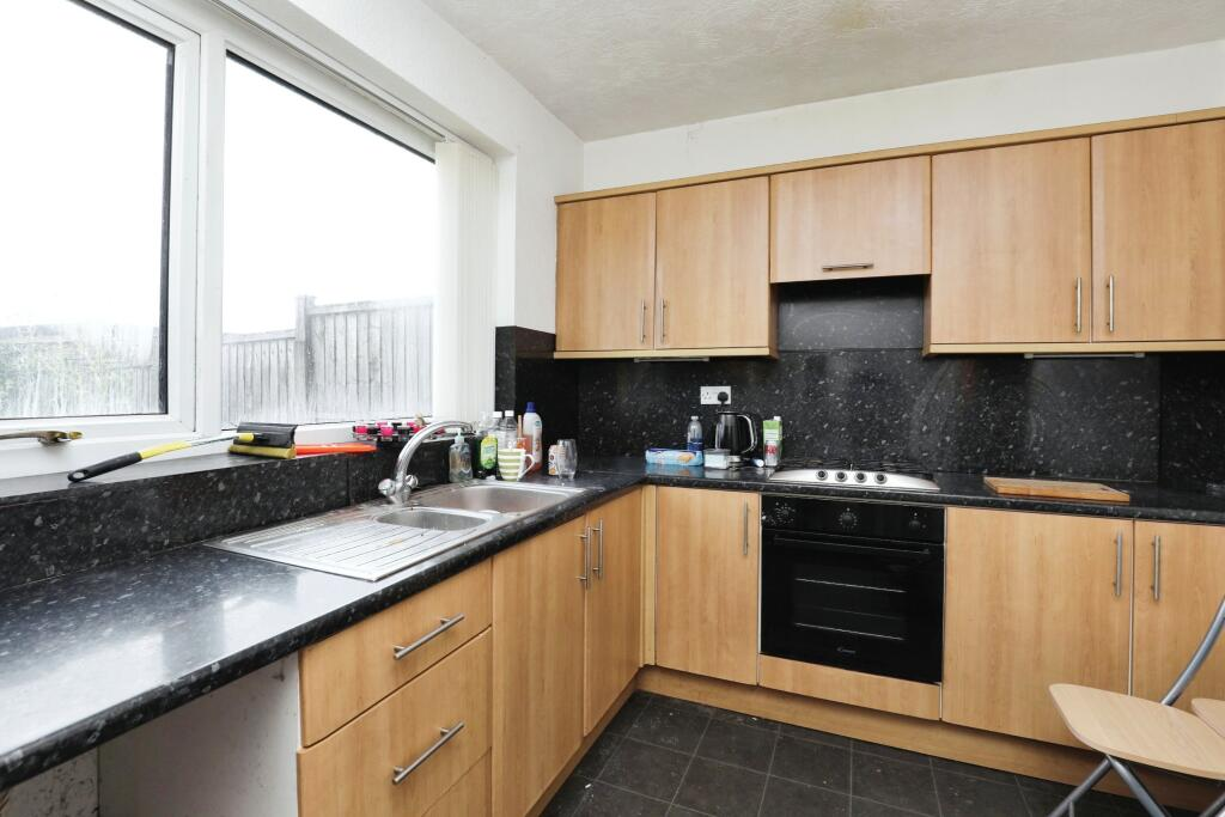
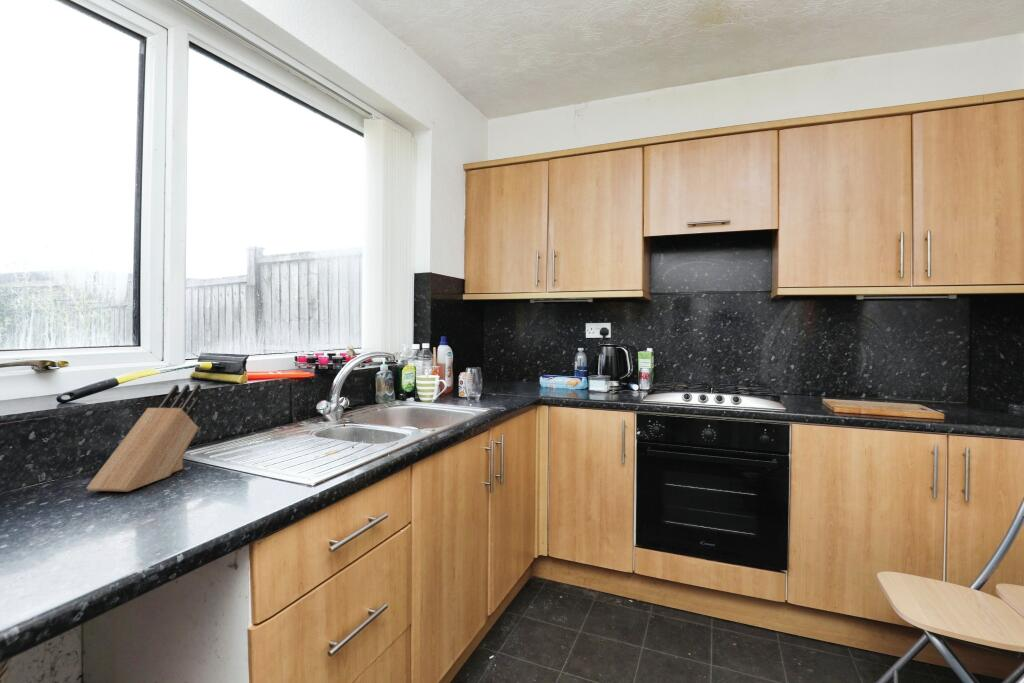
+ knife block (154, 431)
